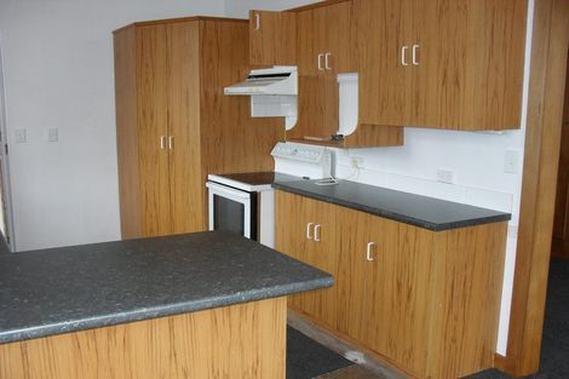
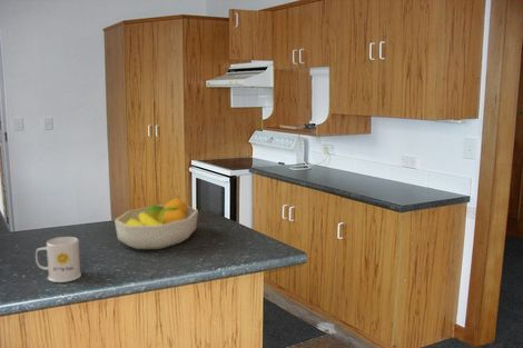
+ fruit bowl (158, 221)
+ mug (58, 259)
